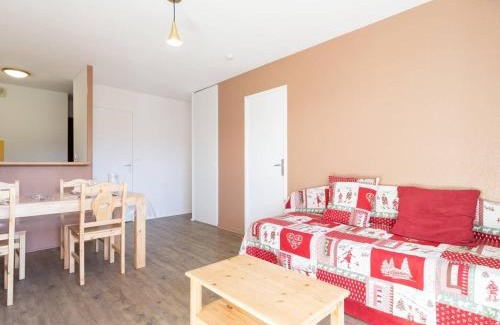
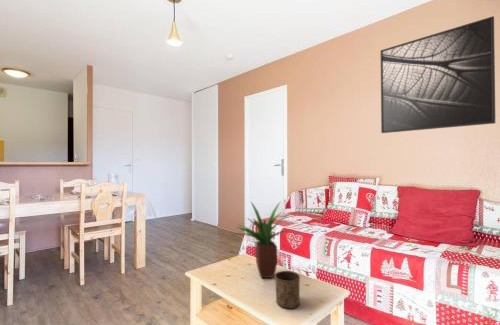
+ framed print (430, 82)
+ cup (287, 289)
+ potted plant (261, 238)
